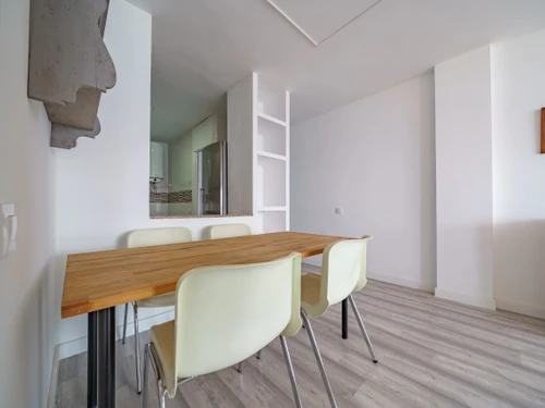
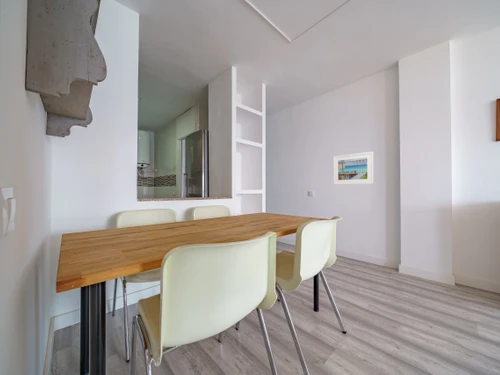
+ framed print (352, 169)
